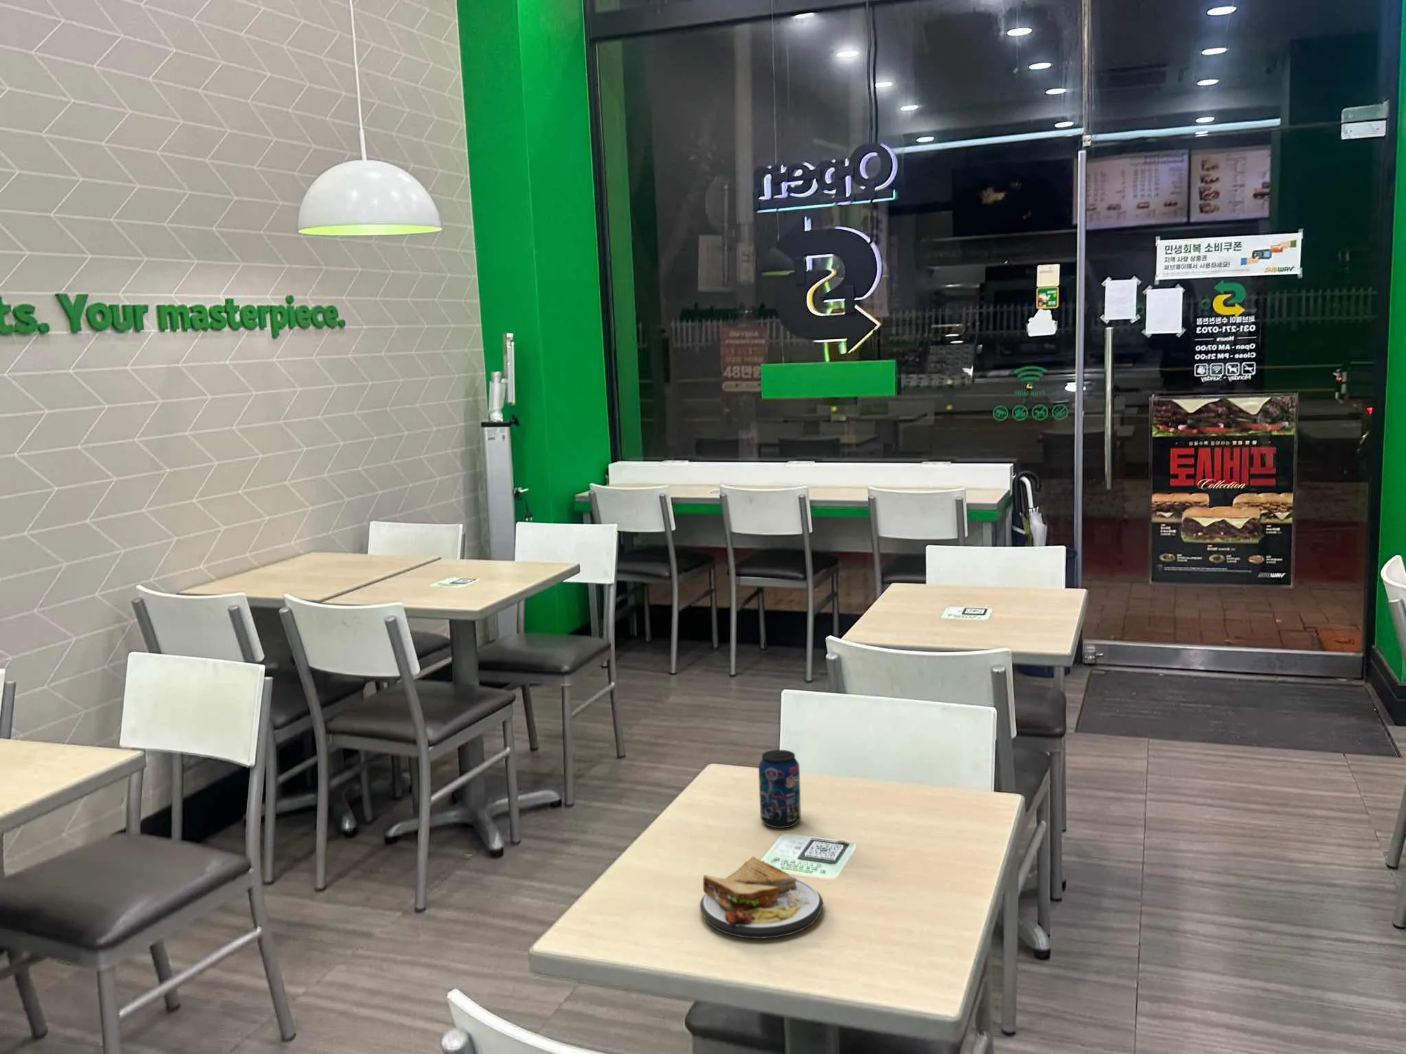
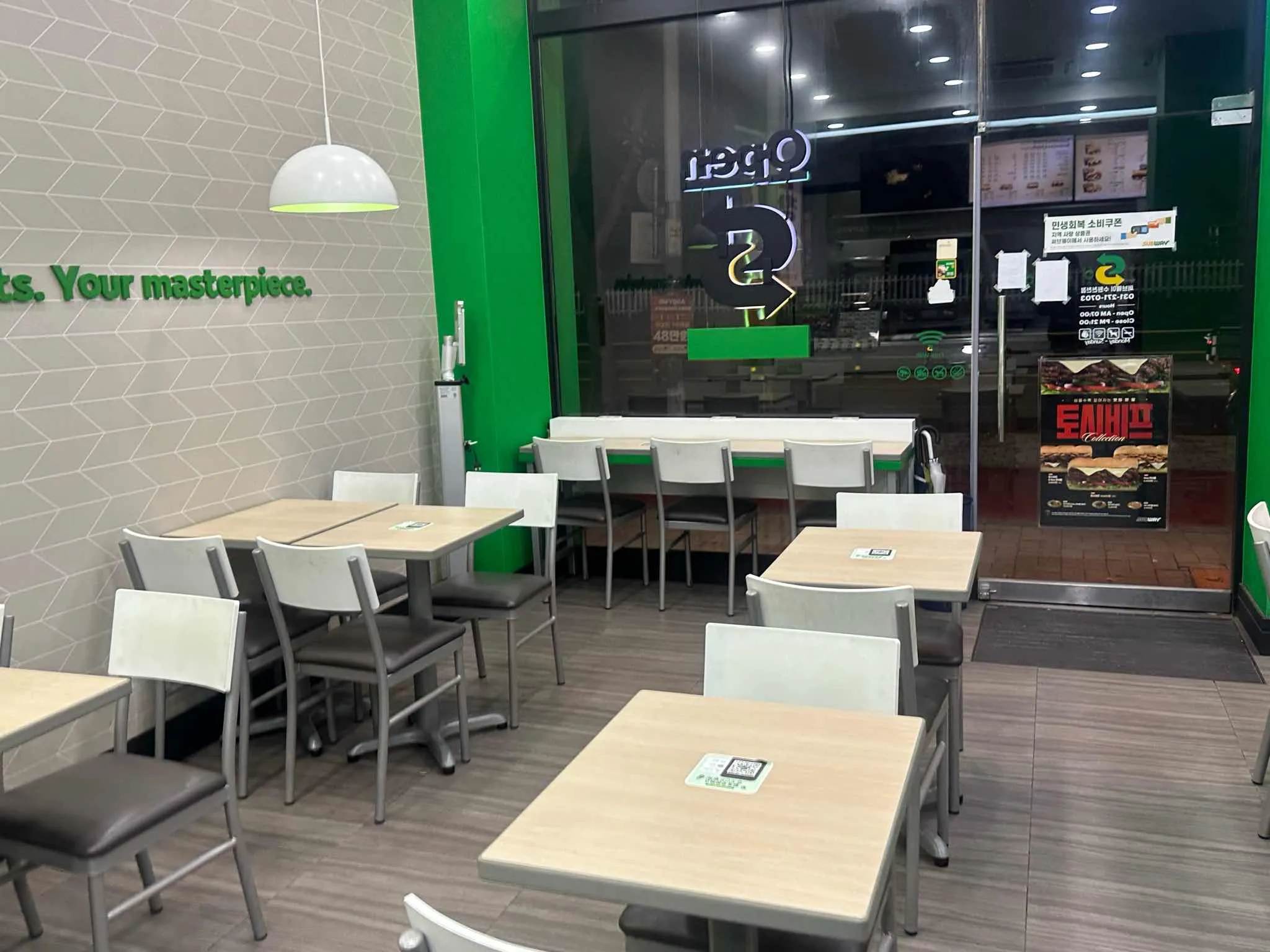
- beverage can (779, 788)
- sandwich (761, 896)
